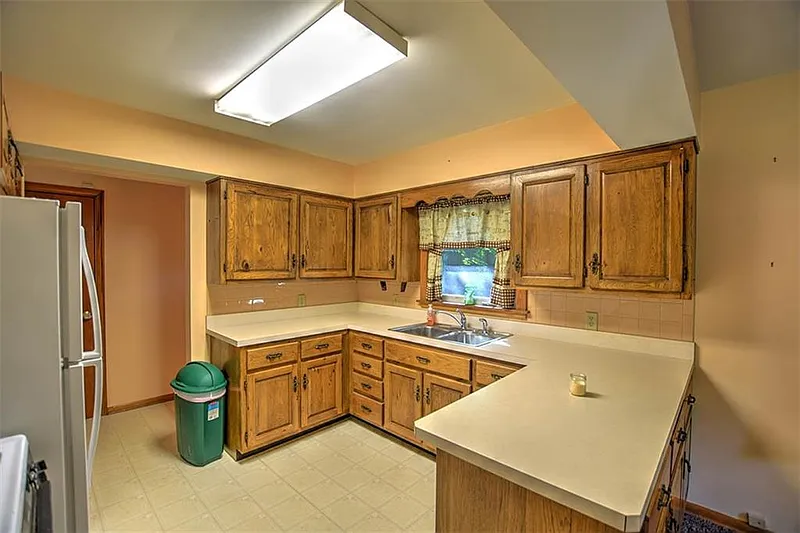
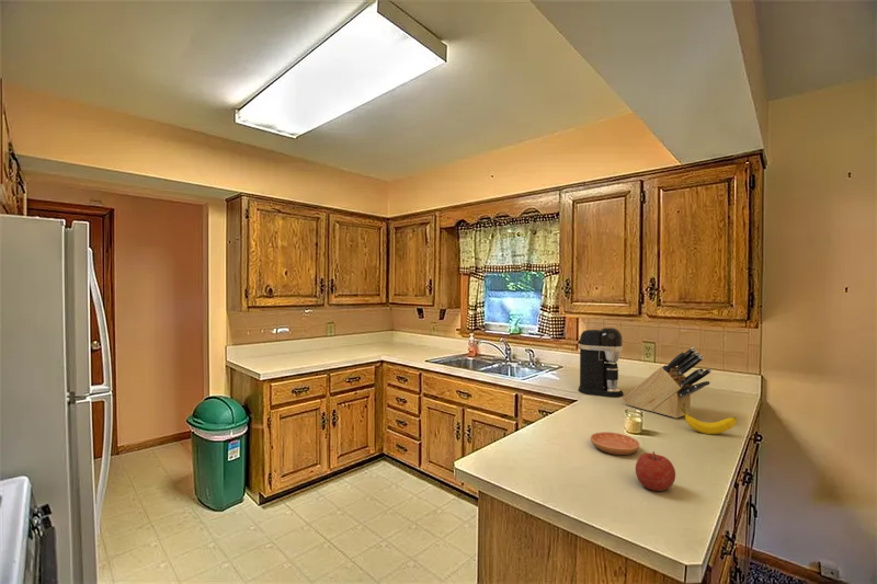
+ coffee maker (600, 359)
+ saucer (614, 444)
+ banana (707, 423)
+ fruit (653, 468)
+ knife block (664, 378)
